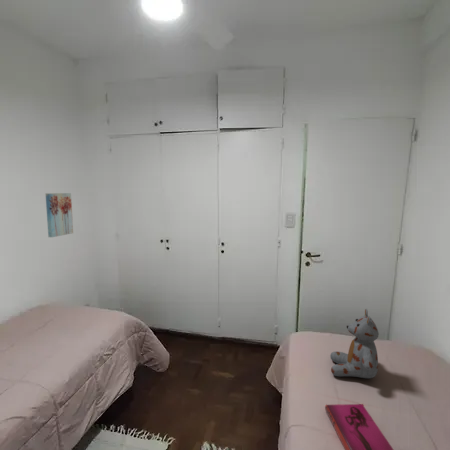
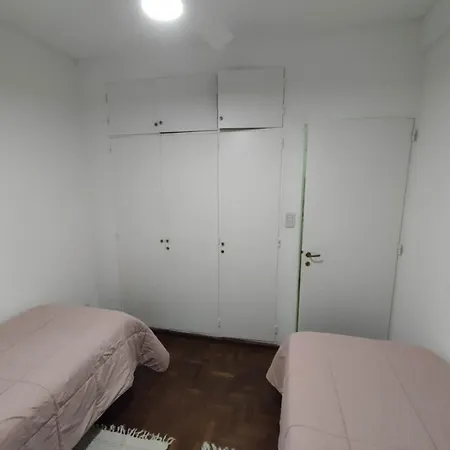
- stuffed bear (354, 341)
- hardback book (356, 429)
- wall art (60, 214)
